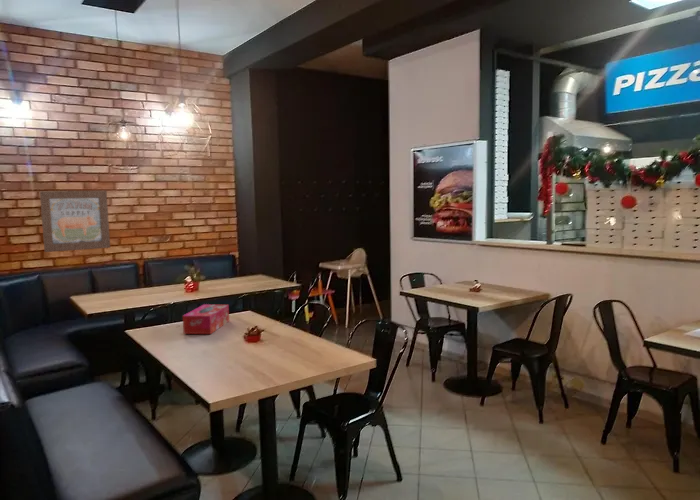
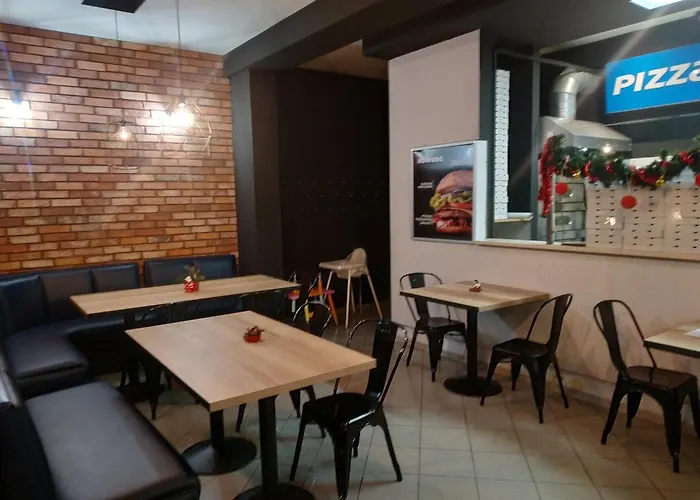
- wall art (76, 220)
- tissue box (207, 318)
